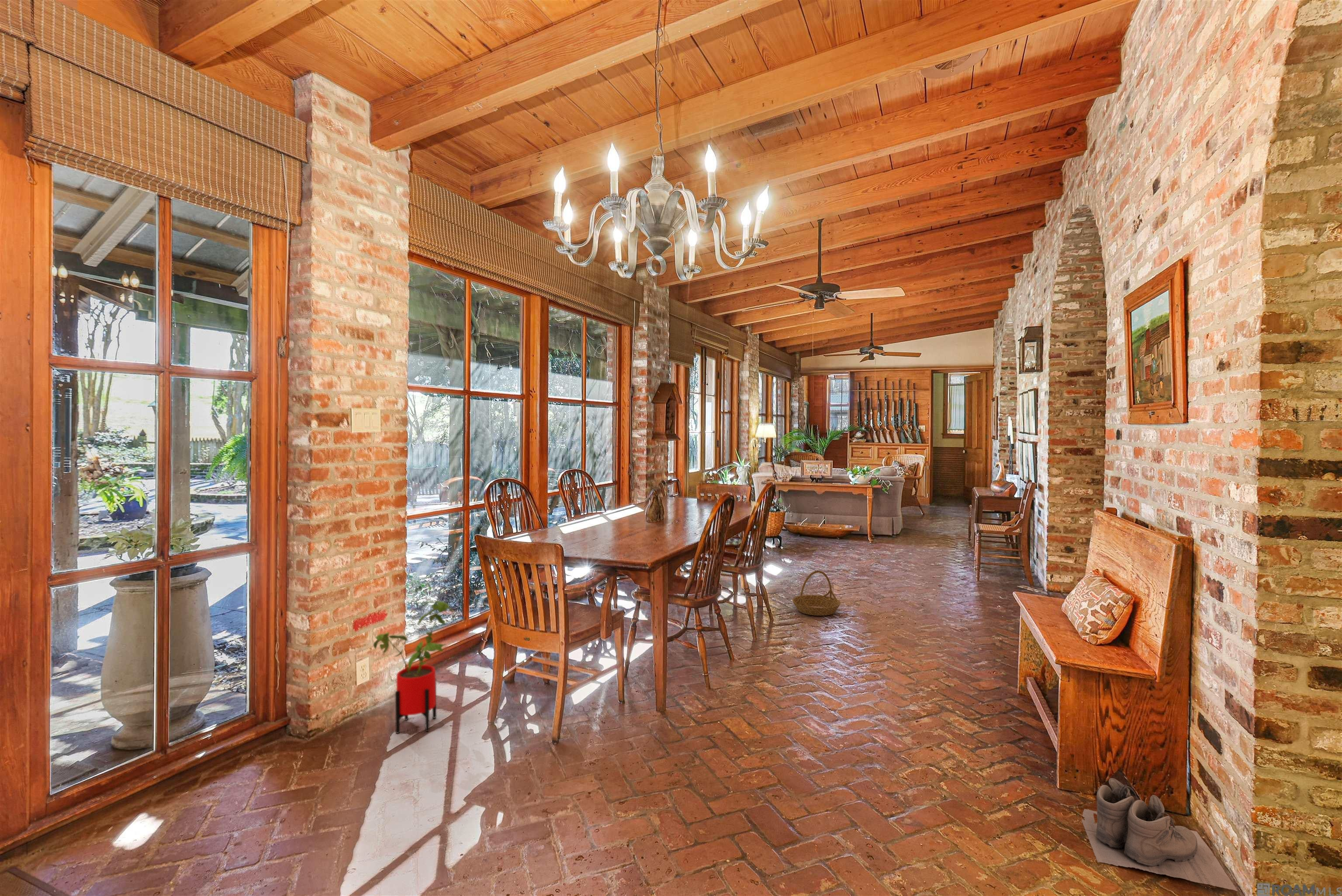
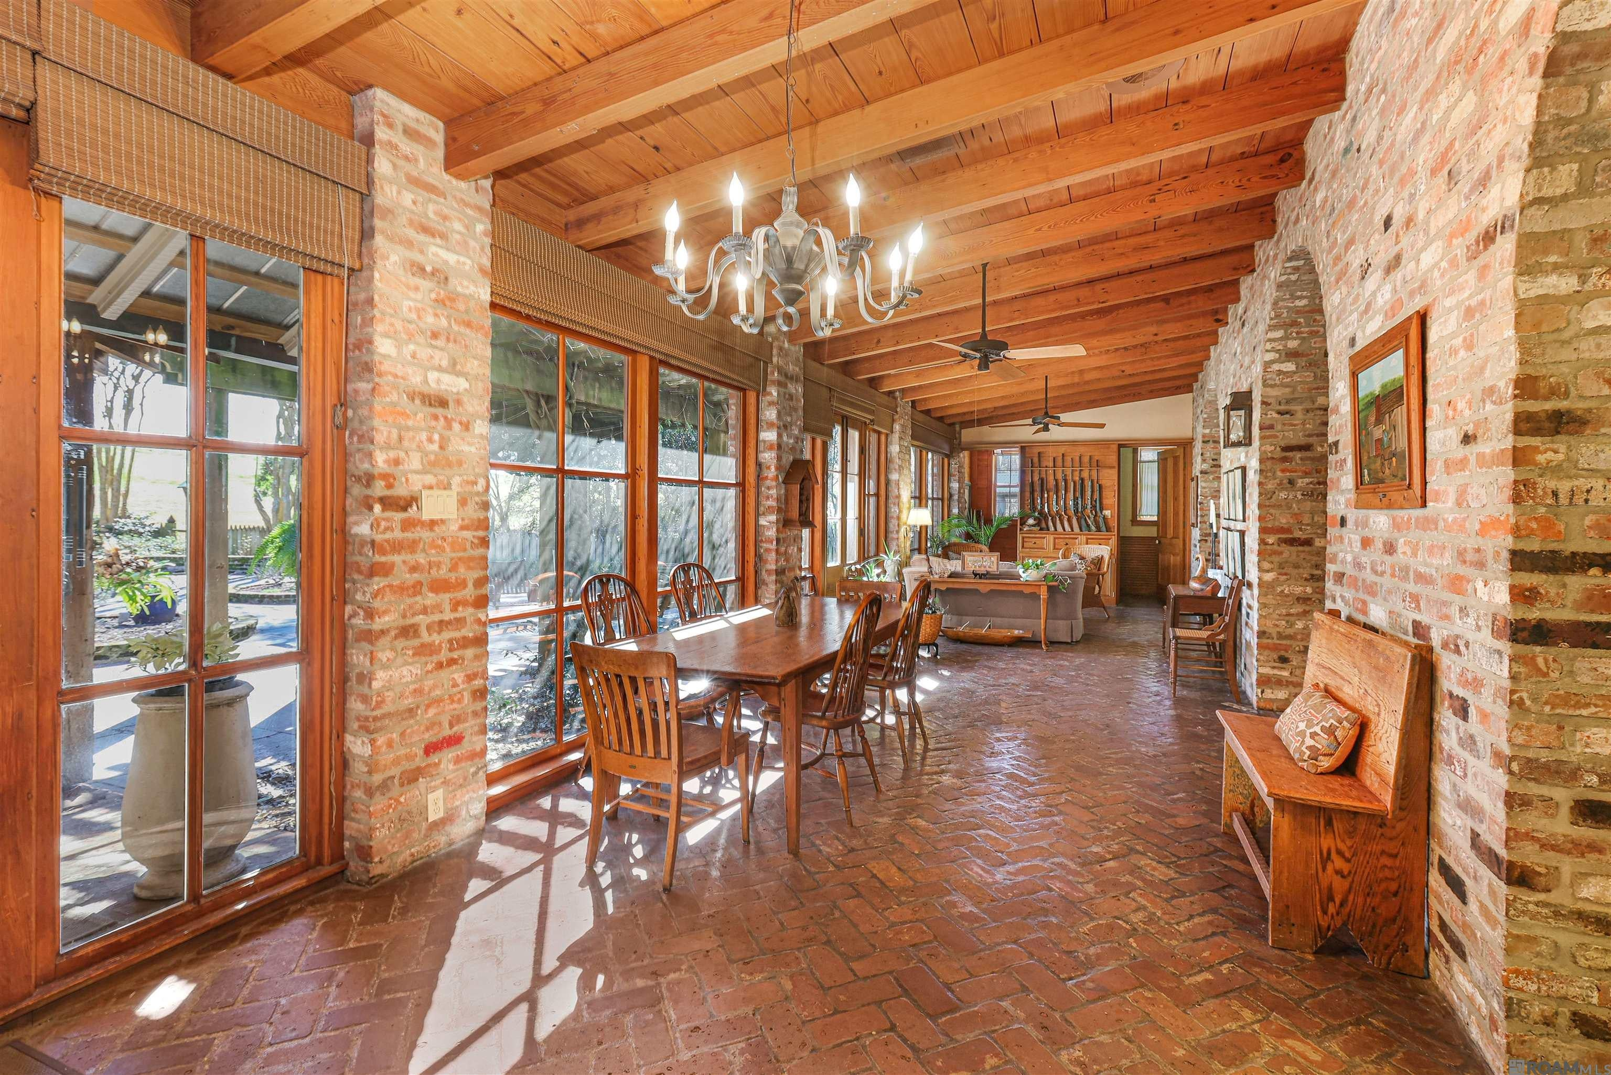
- house plant (422, 664)
- boots (1149, 819)
- basket (816, 595)
